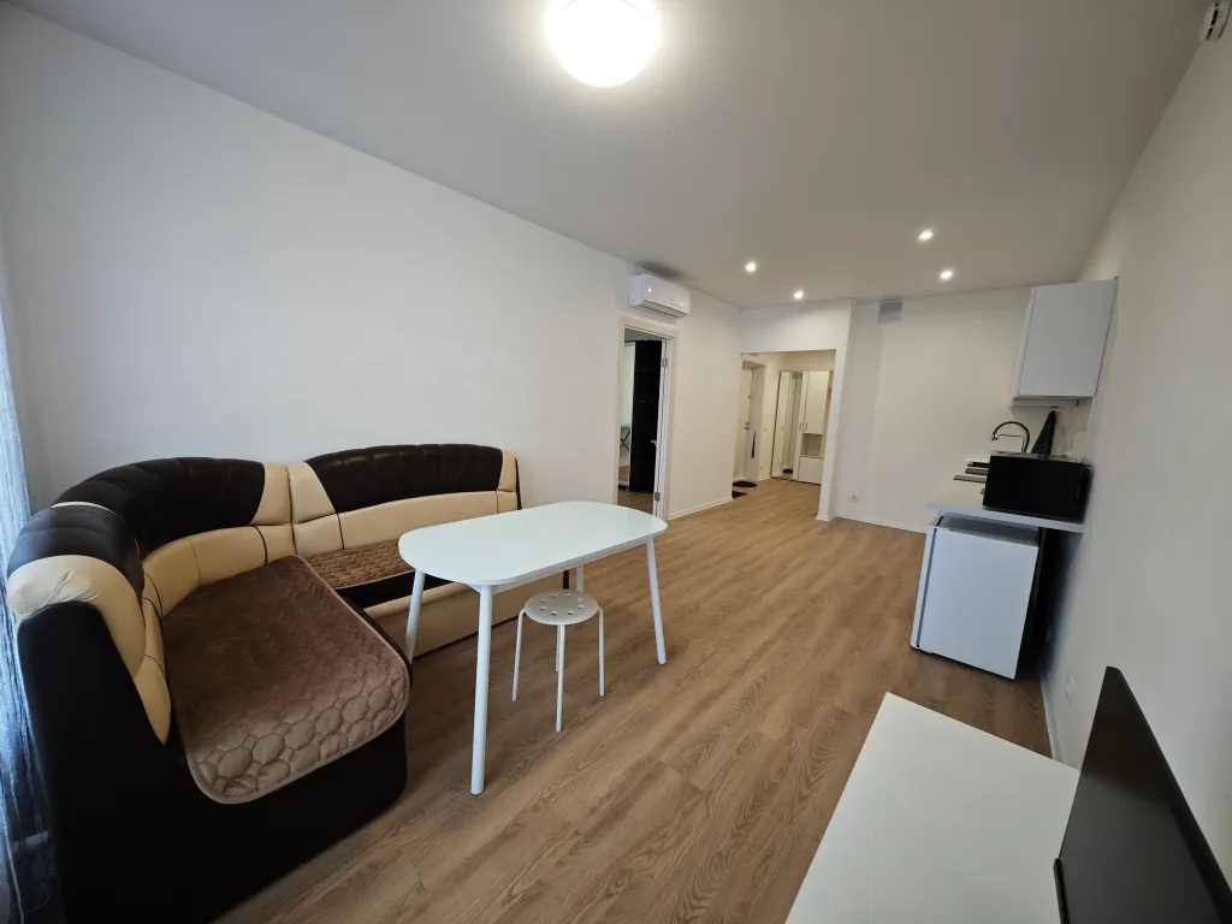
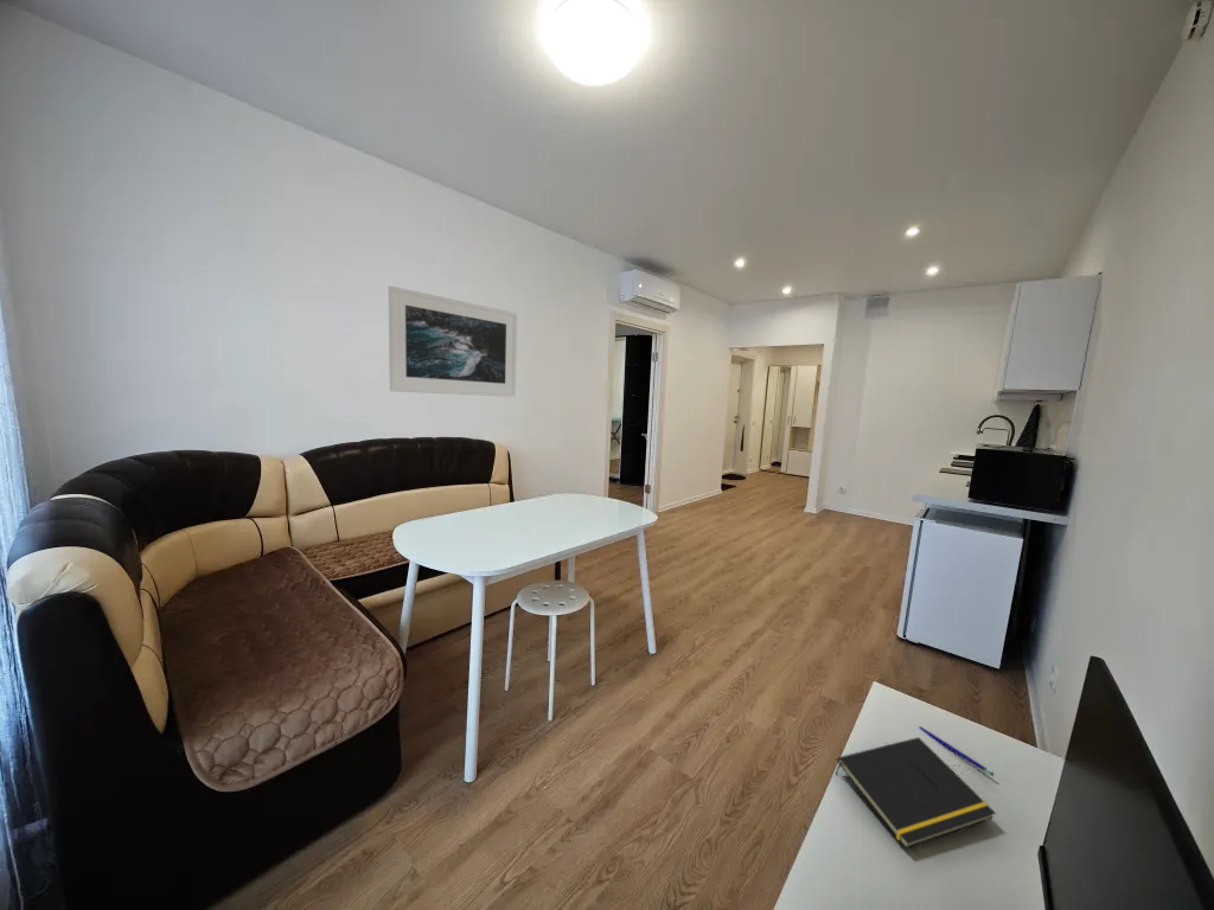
+ notepad (912, 786)
+ pen (953, 749)
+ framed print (459, 347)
